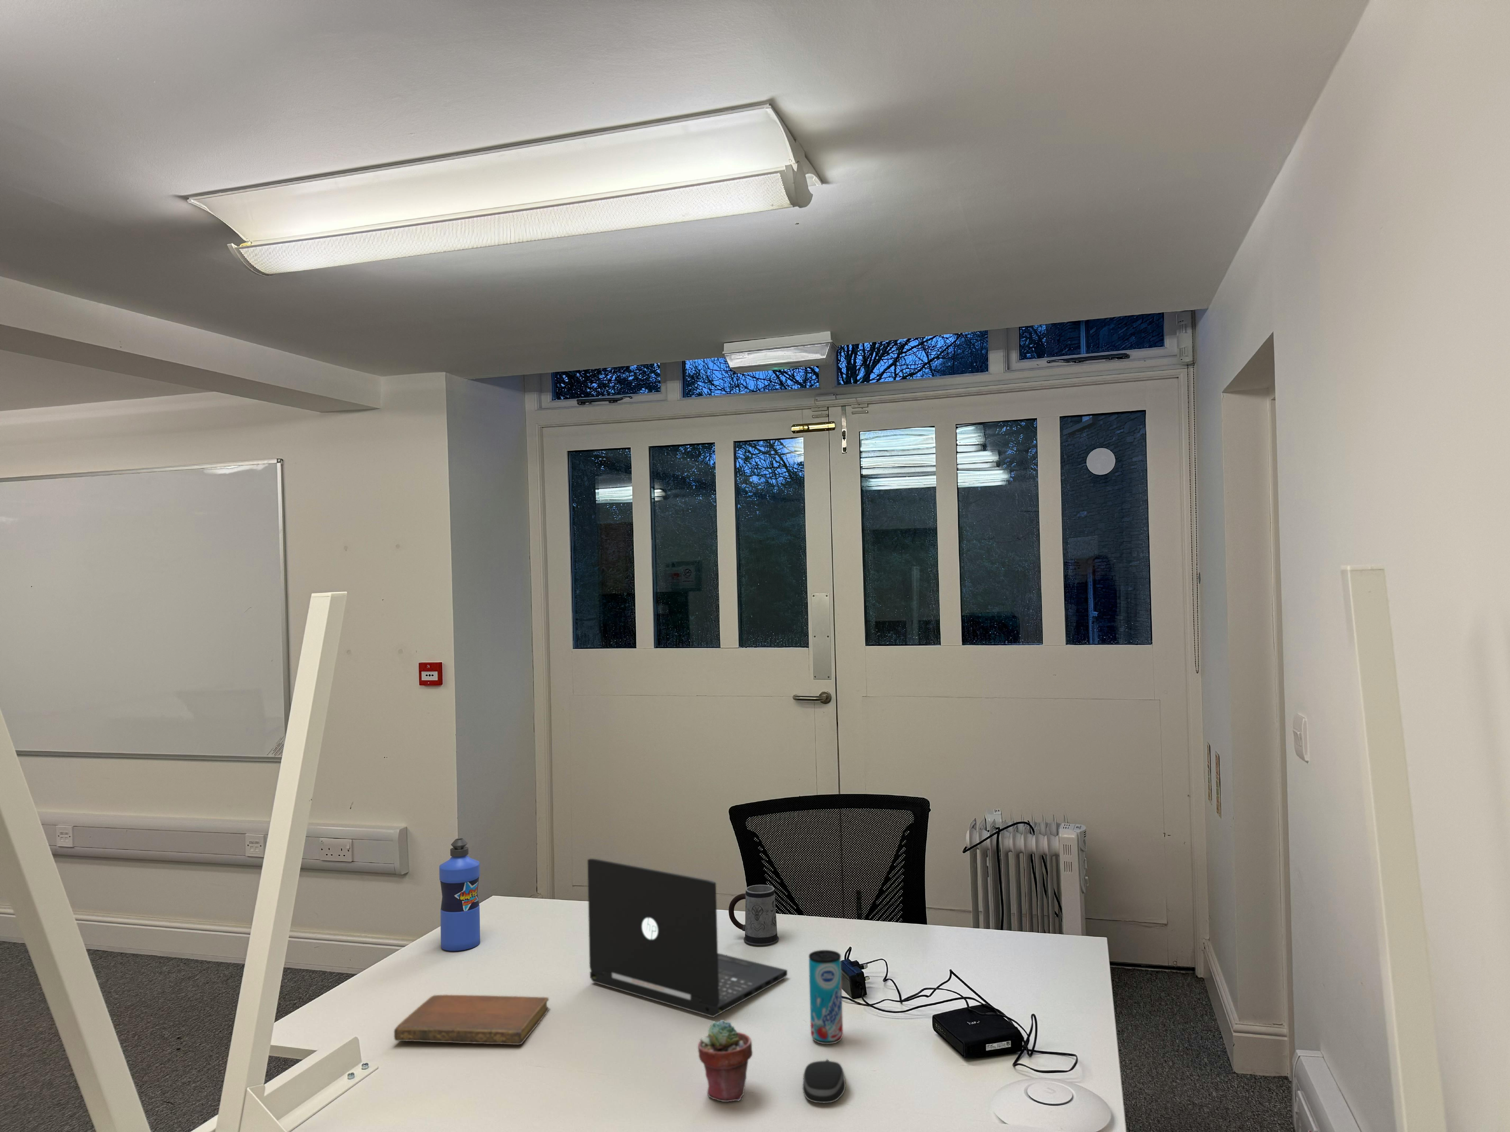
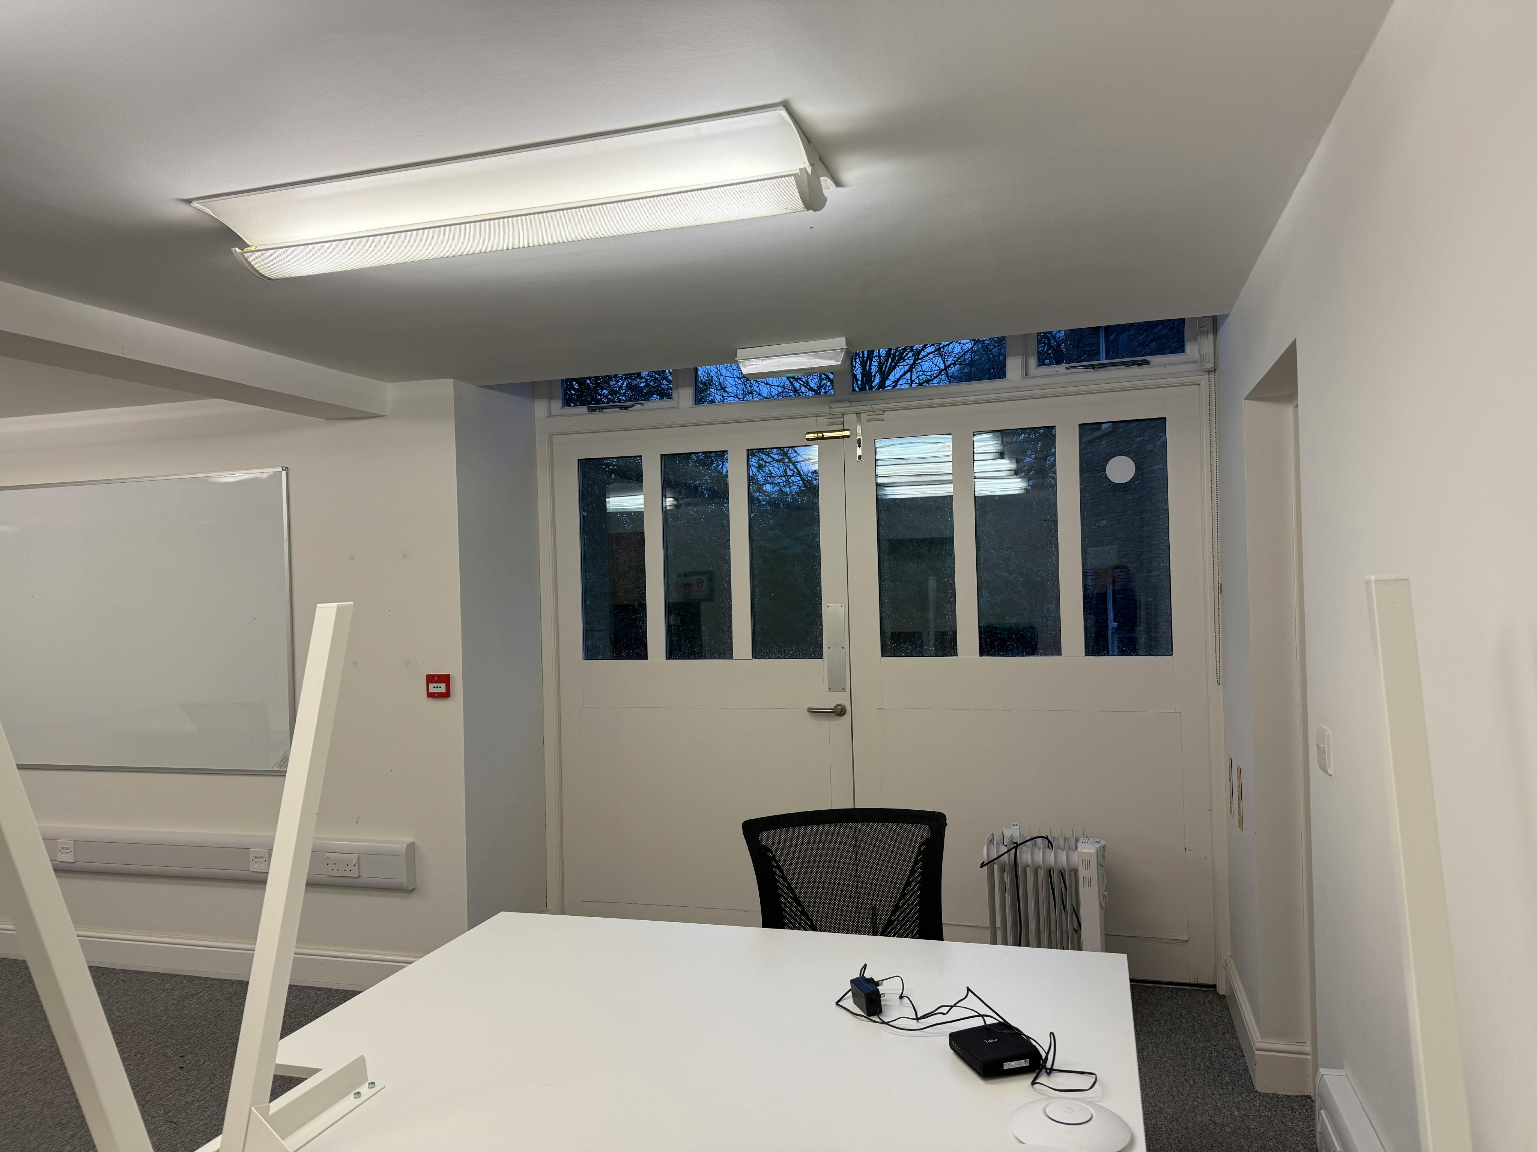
- notebook (474, 1019)
- beverage can (826, 996)
- potted succulent (725, 1056)
- laptop (686, 918)
- computer mouse (824, 1074)
- water bottle (460, 892)
- mug (753, 913)
